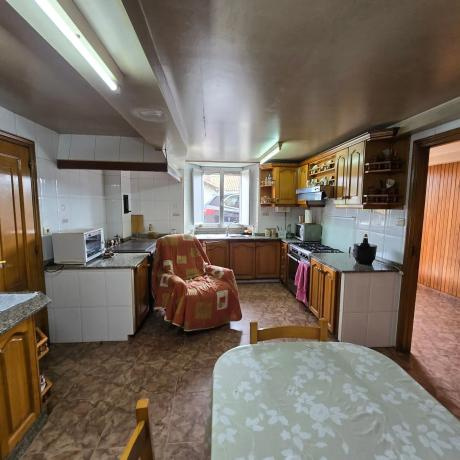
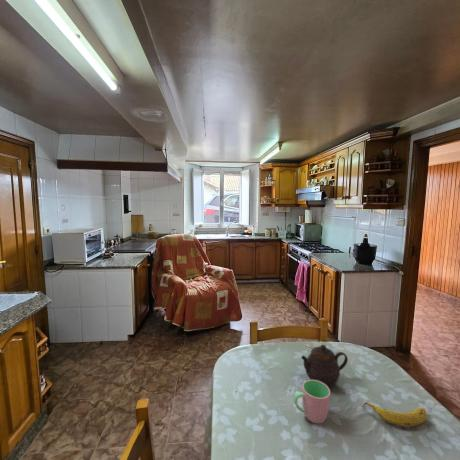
+ cup (311, 402)
+ teapot (324, 362)
+ fruit (397, 412)
